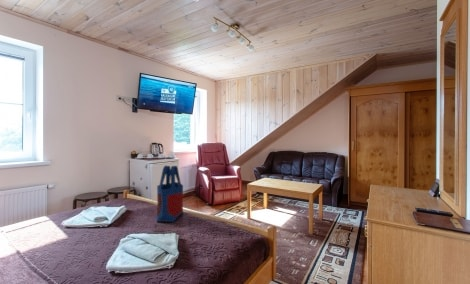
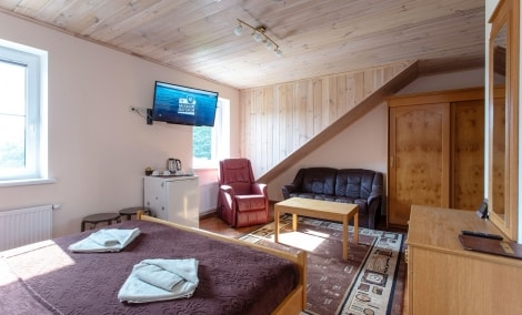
- tote bag (170, 191)
